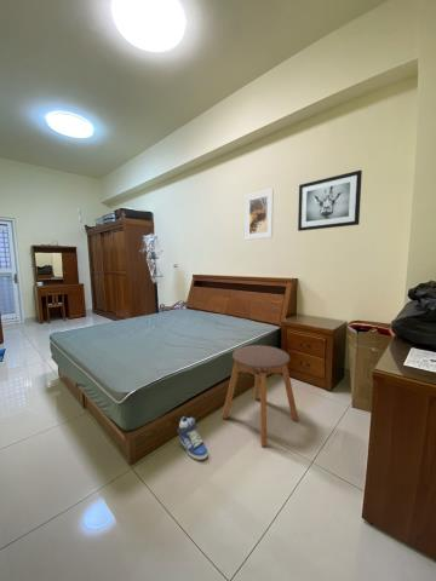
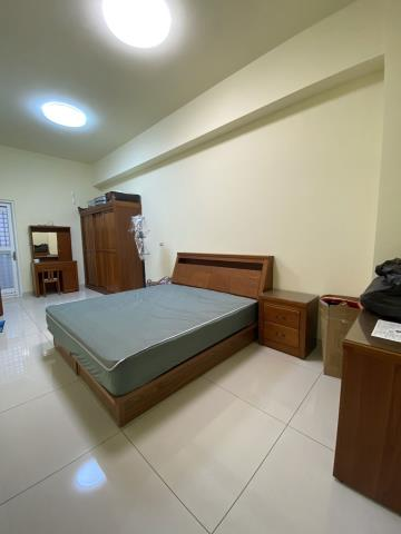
- wall art (327, 203)
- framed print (258, 215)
- stool (260, 385)
- sneaker (191, 435)
